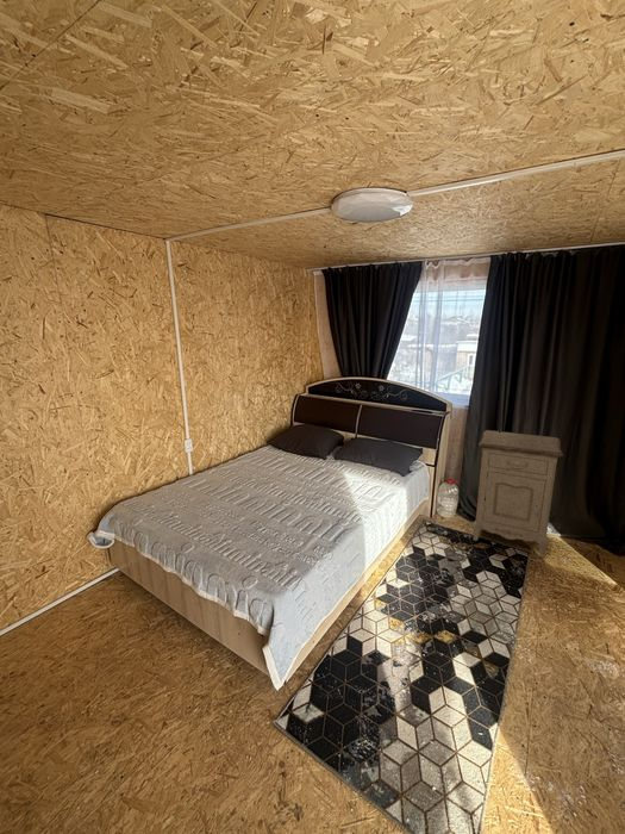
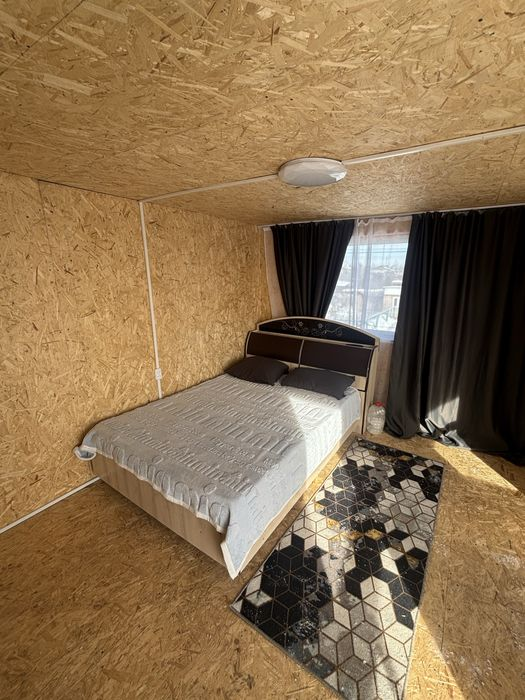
- nightstand (513, 491)
